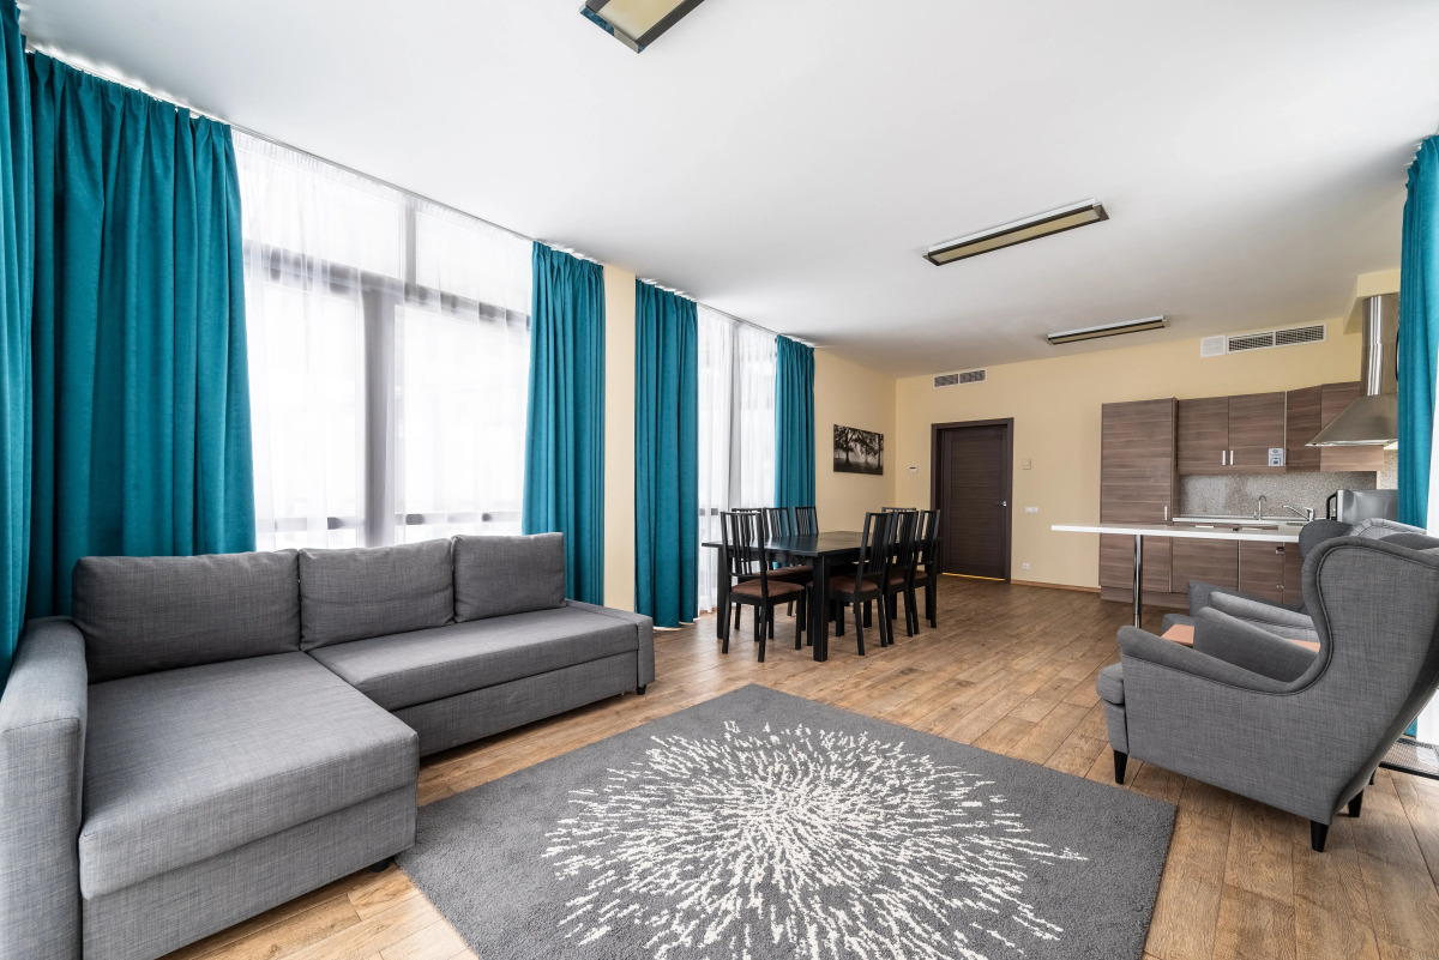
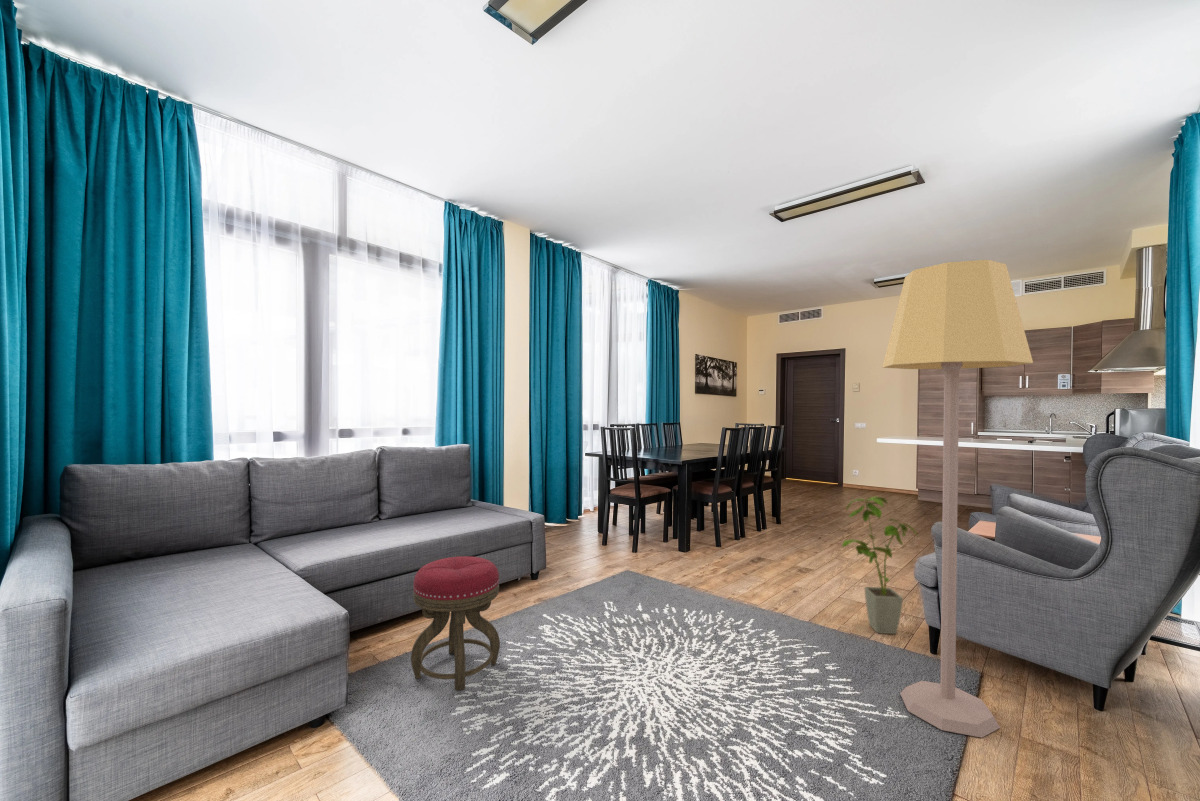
+ stool (456, 616)
+ house plant (871, 562)
+ lamp (950, 491)
